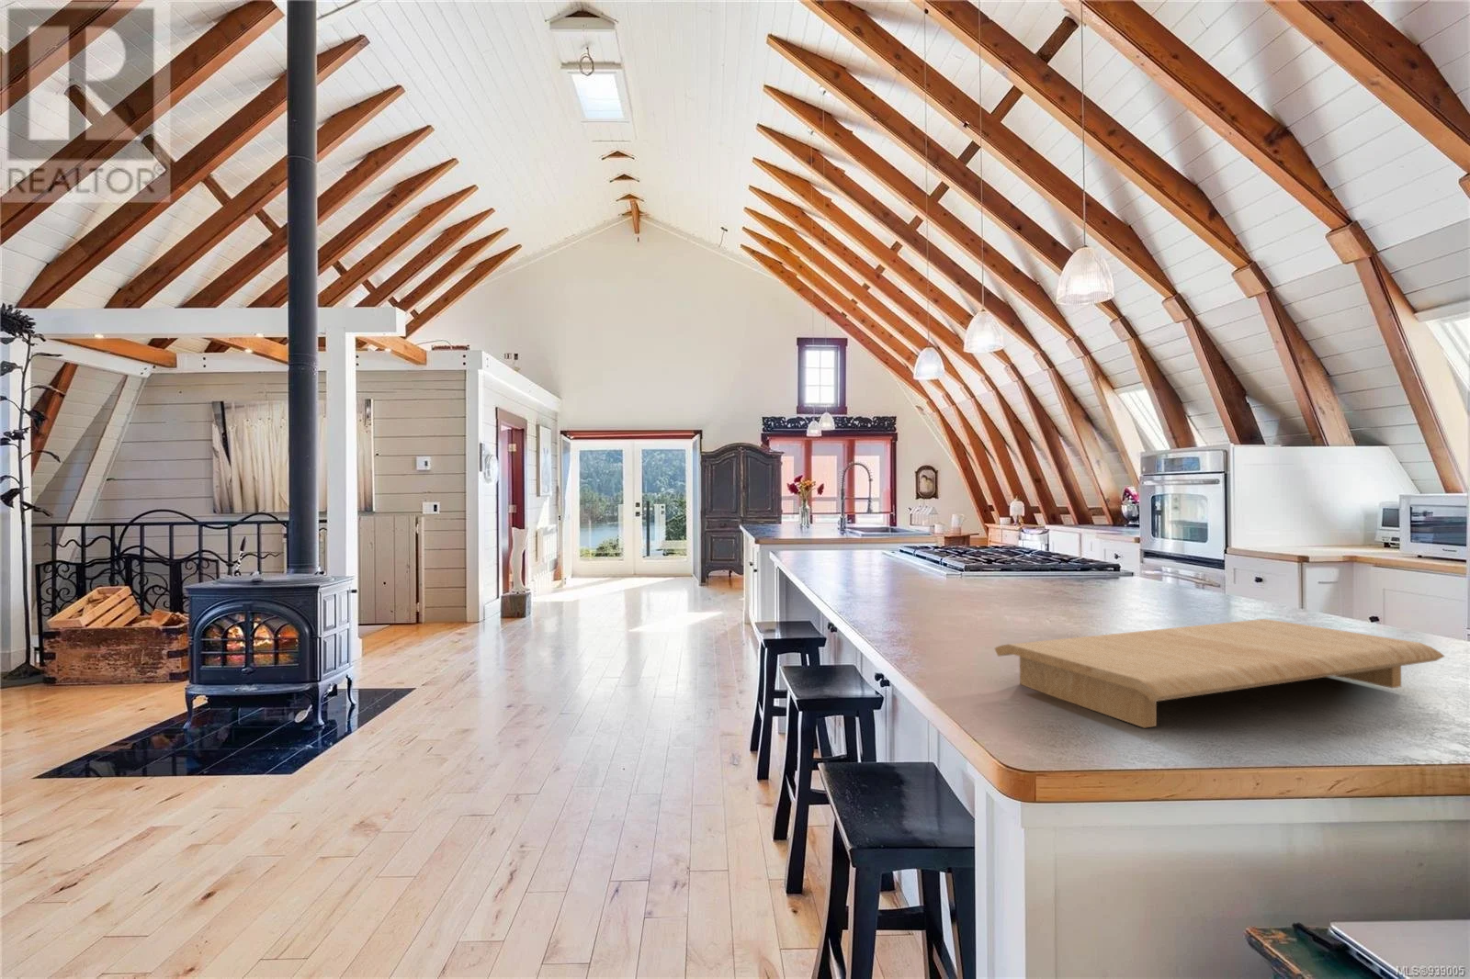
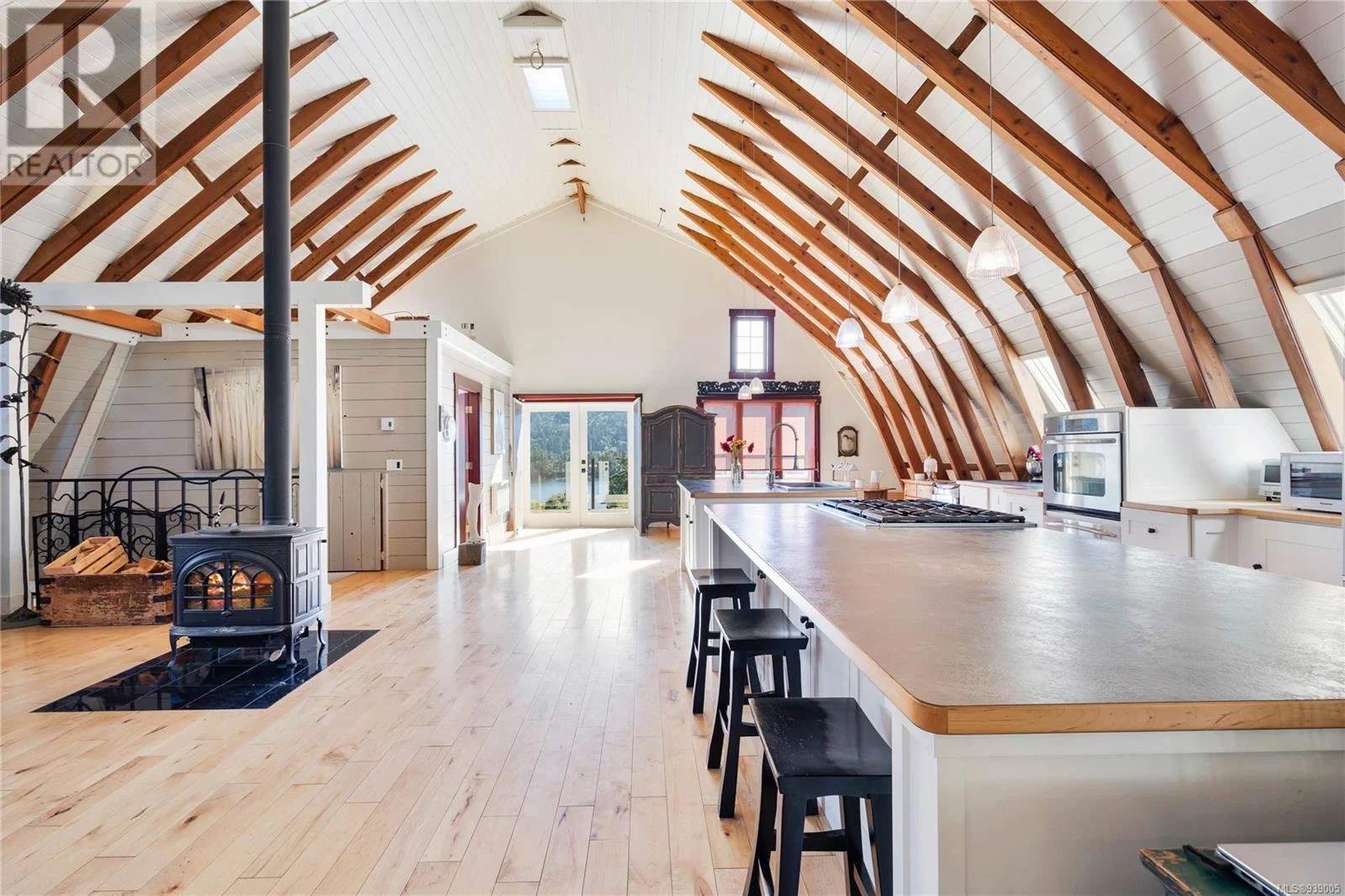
- cutting board (1213, 665)
